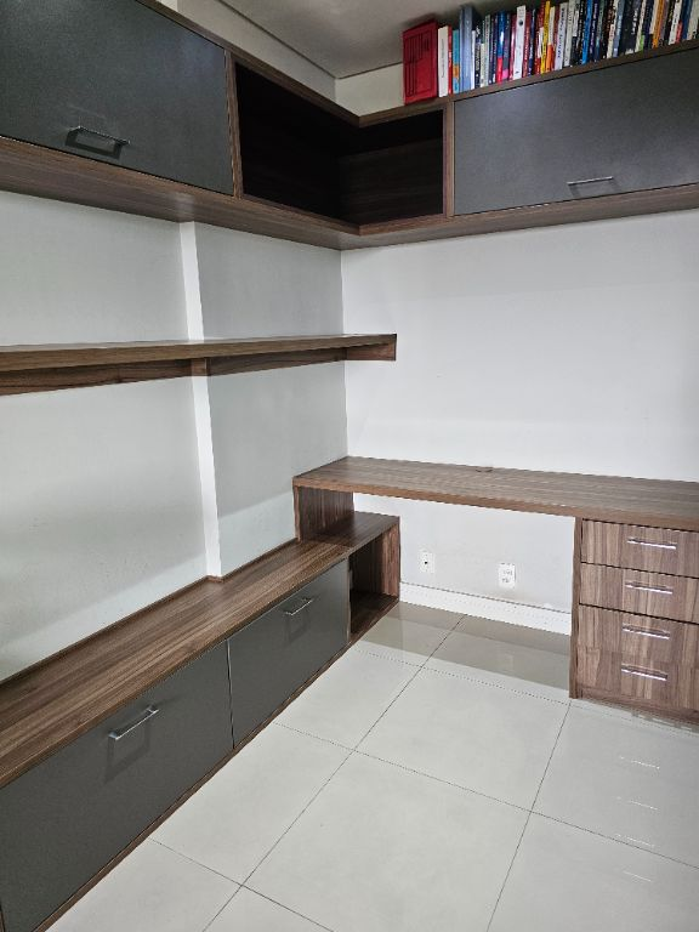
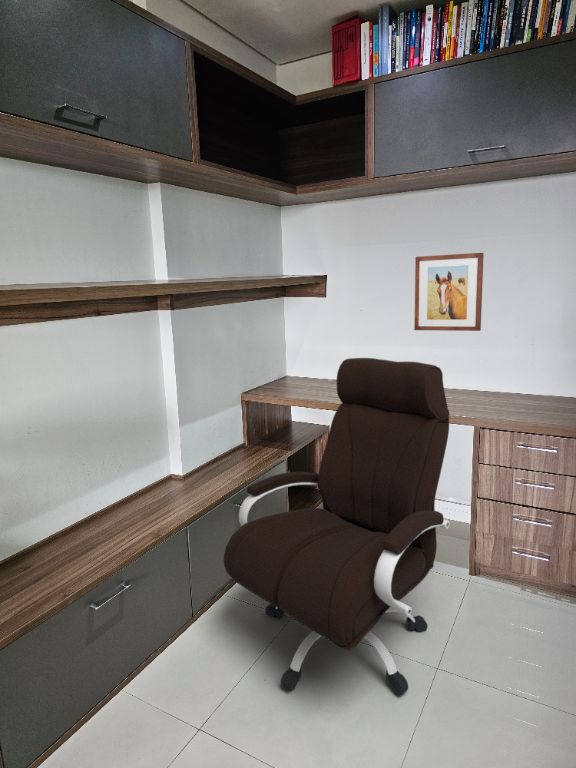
+ office chair (336, 512)
+ wall art (447, 293)
